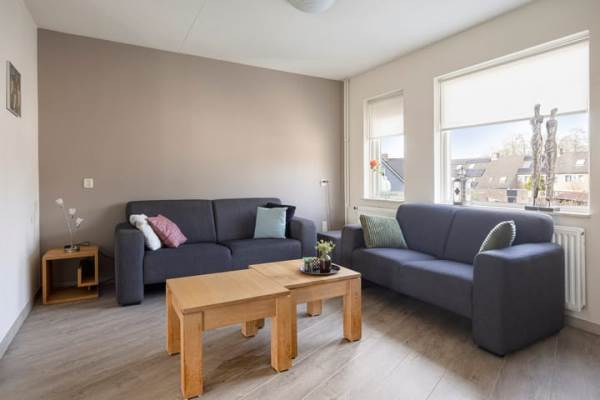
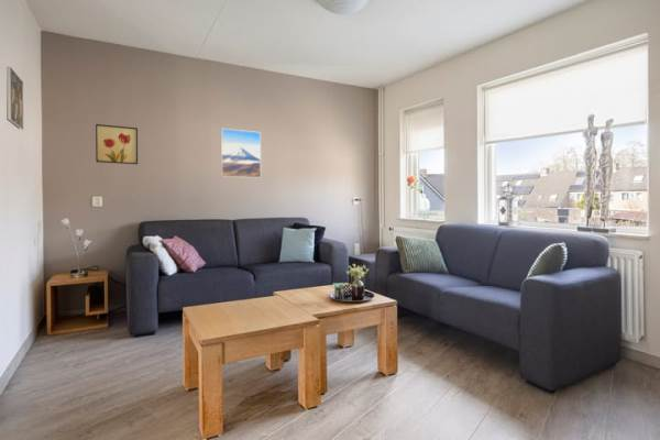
+ wall art (117, 144)
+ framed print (241, 153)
